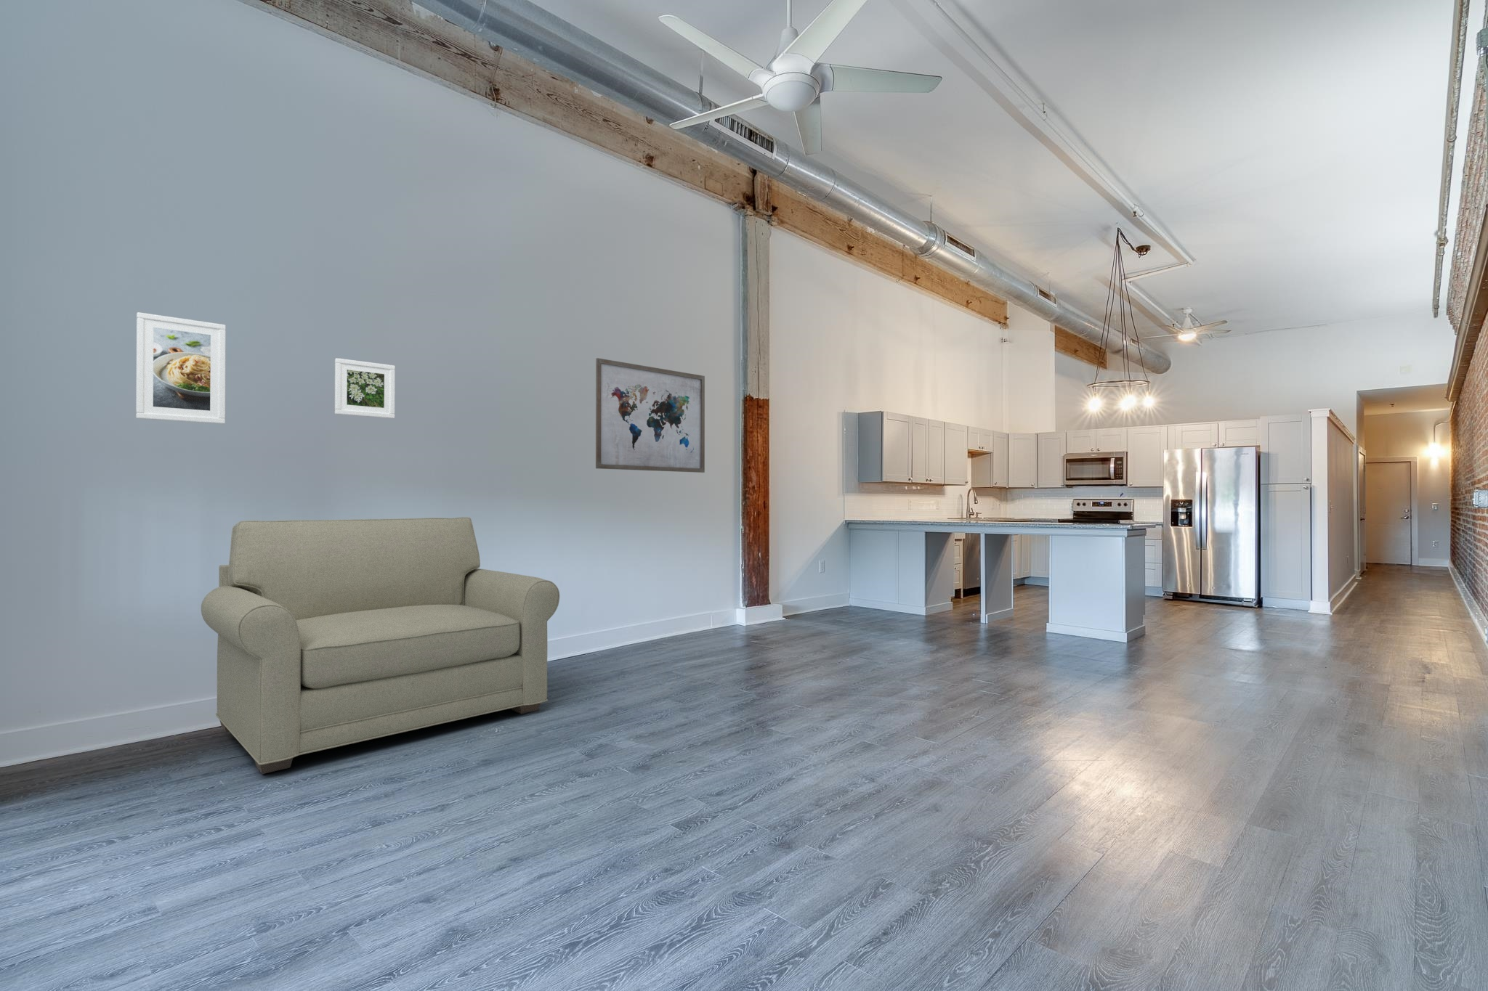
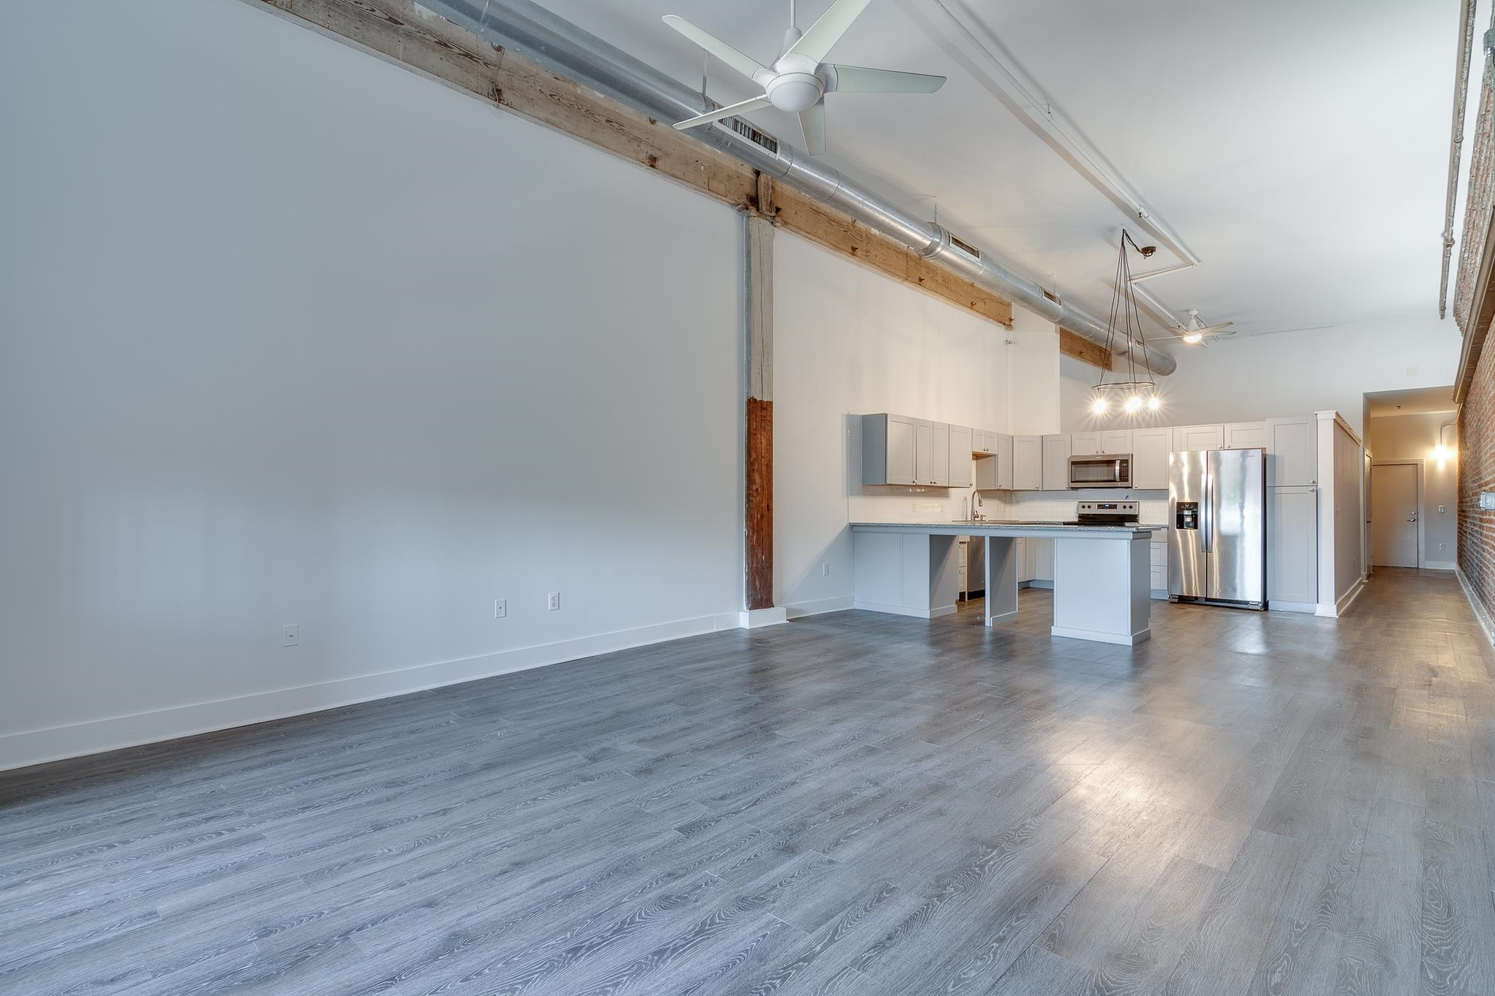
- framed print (181, 369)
- wall art (653, 419)
- sofa (387, 619)
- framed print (365, 389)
